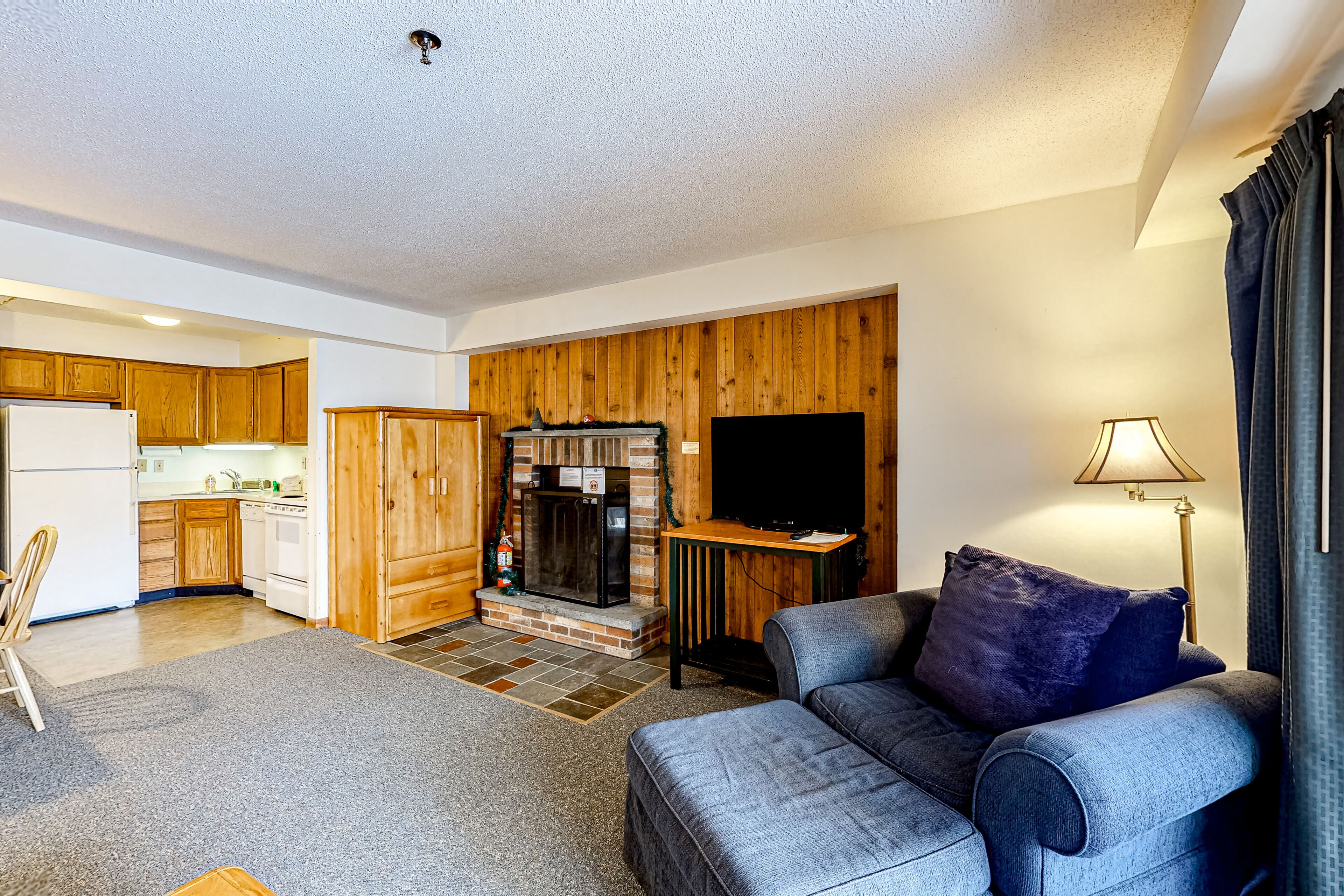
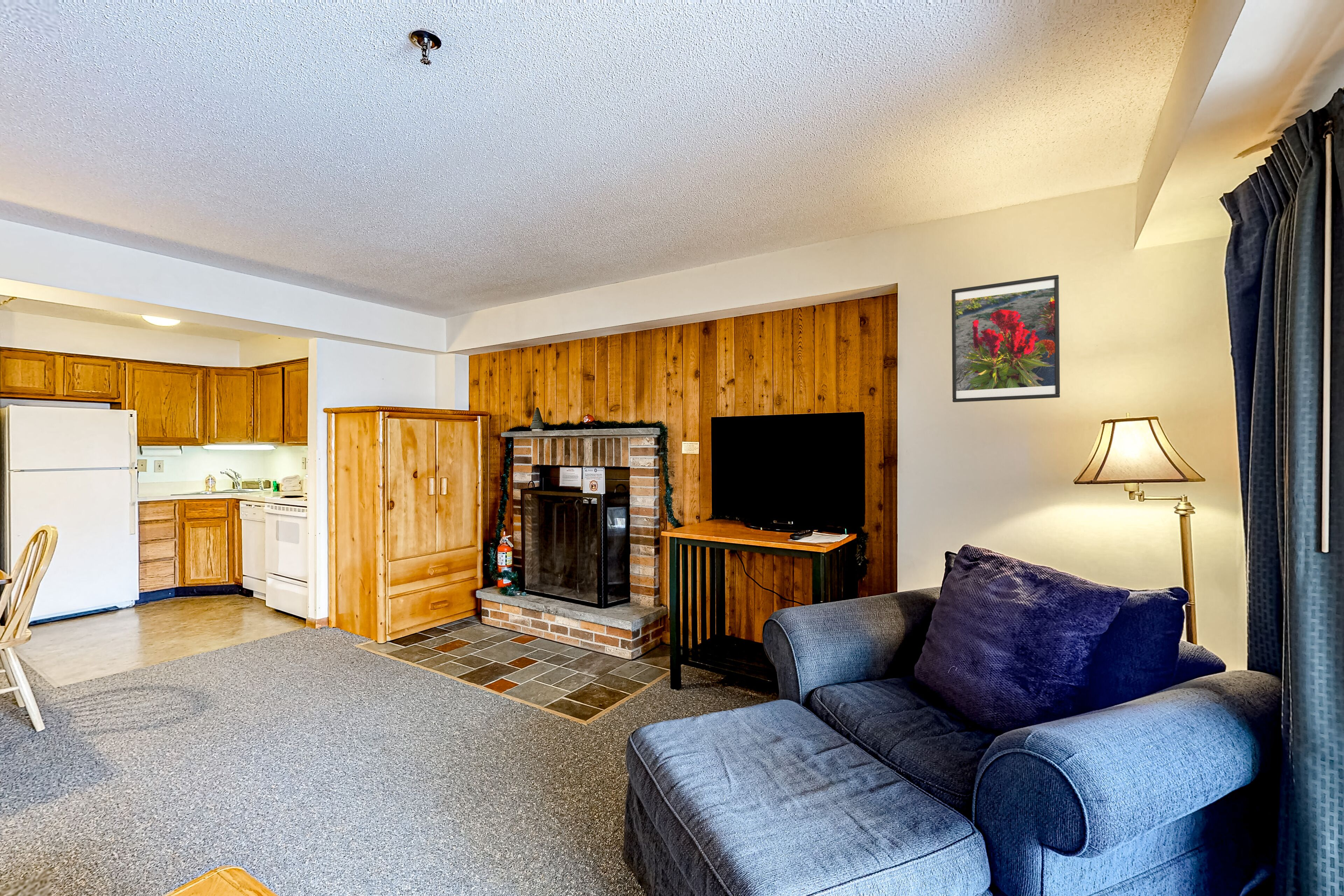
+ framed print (1003, 341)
